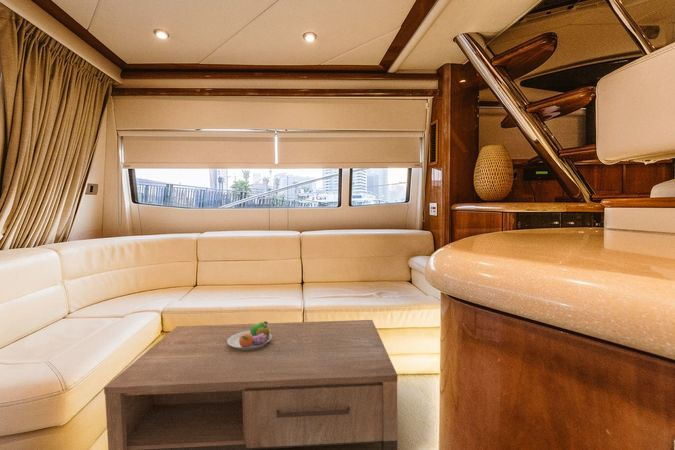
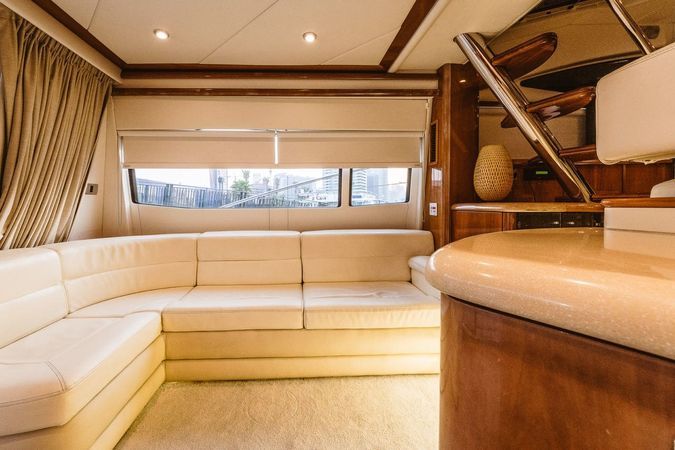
- coffee table (268, 383)
- fruit bowl (251, 333)
